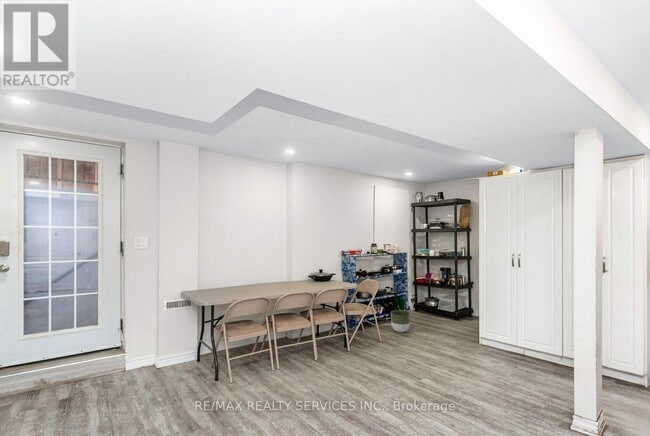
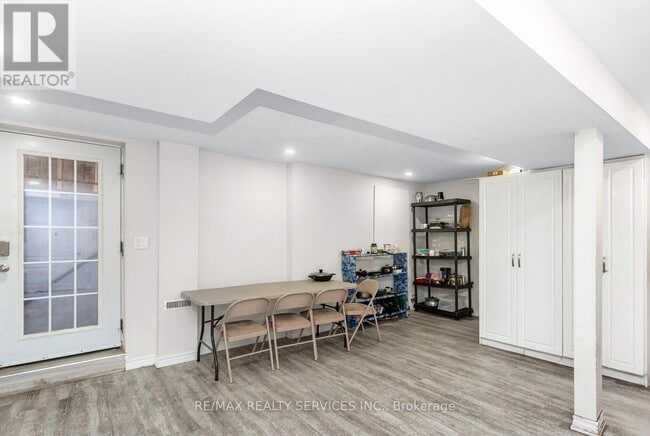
- planter (400, 321)
